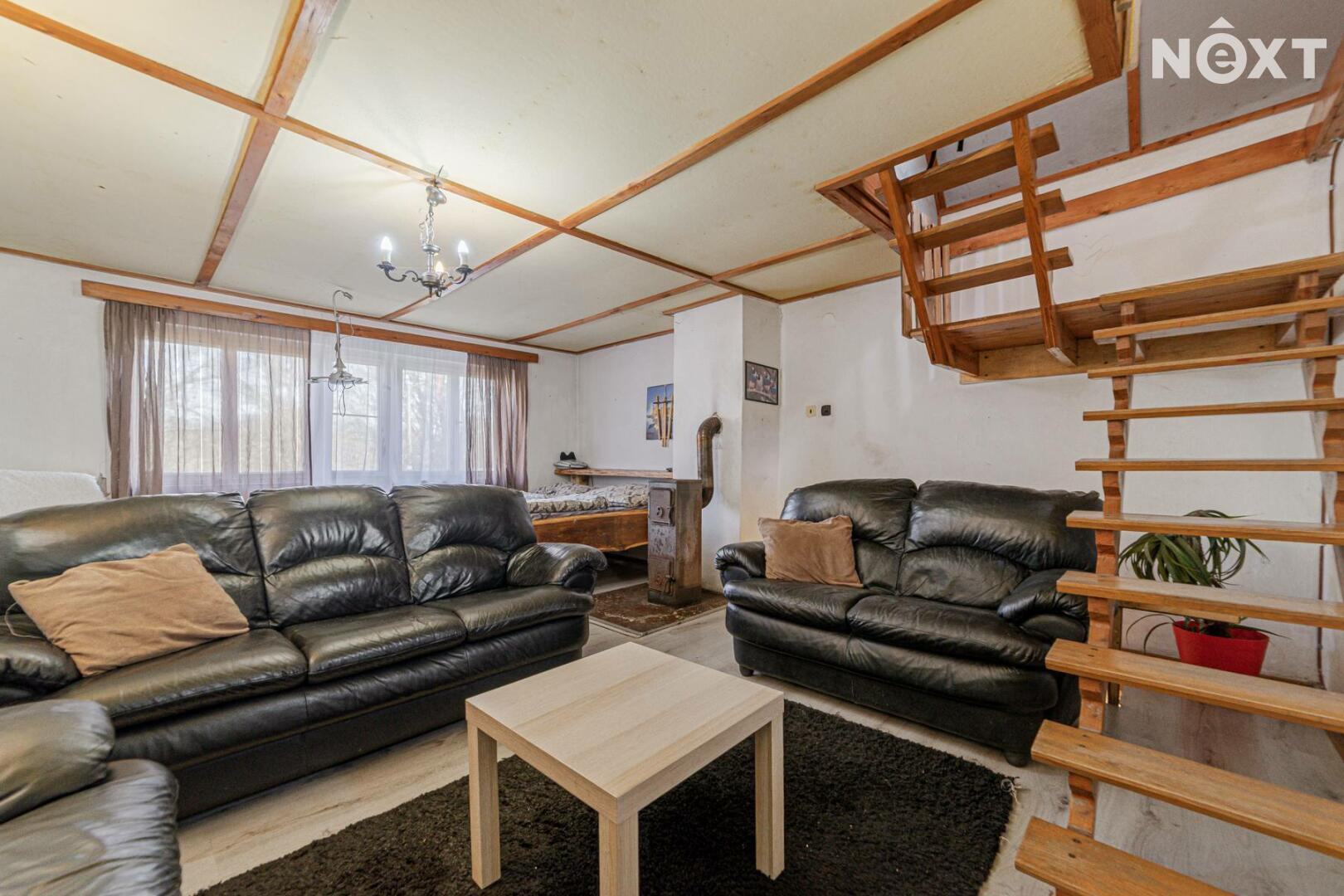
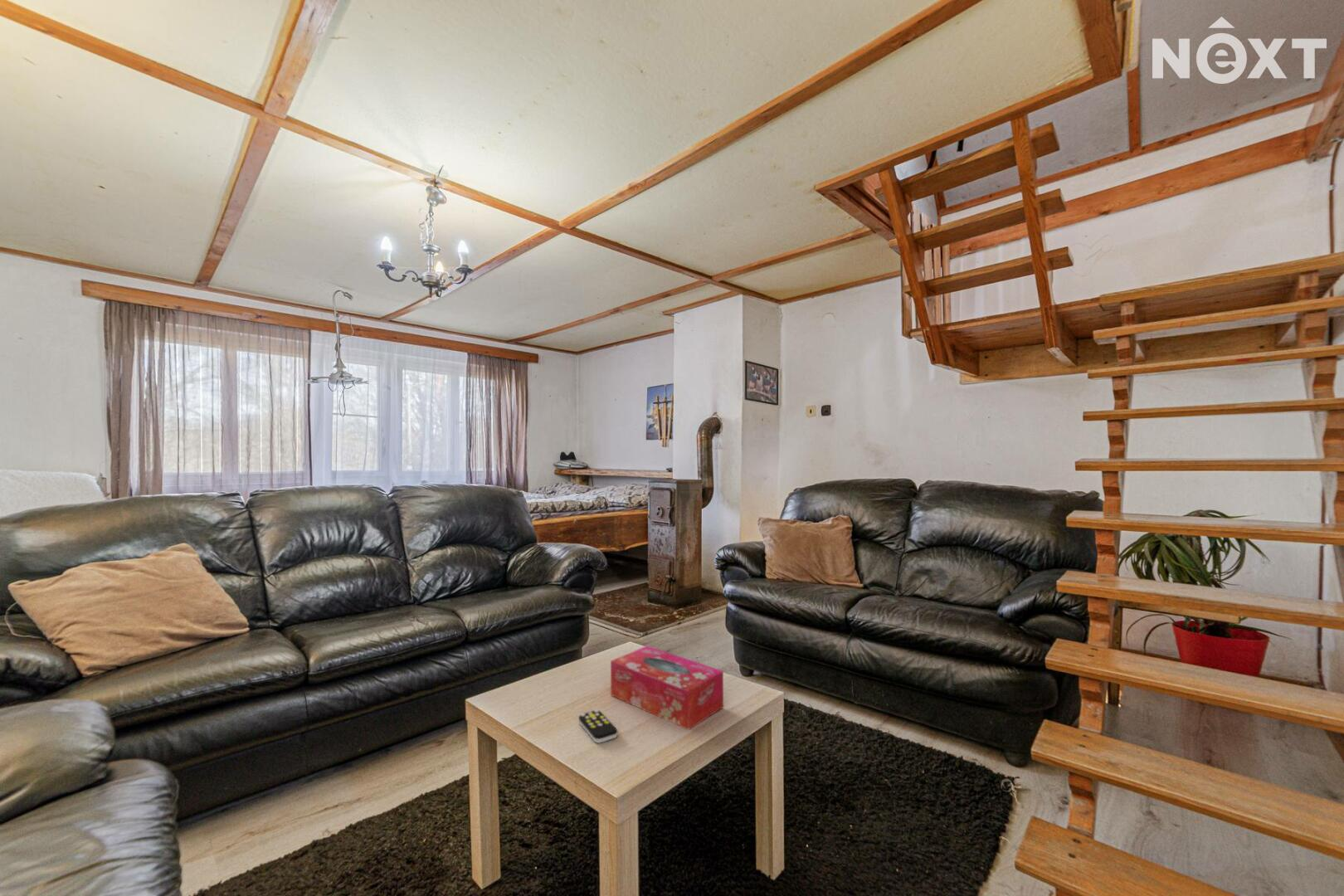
+ tissue box (665, 683)
+ remote control (597, 725)
